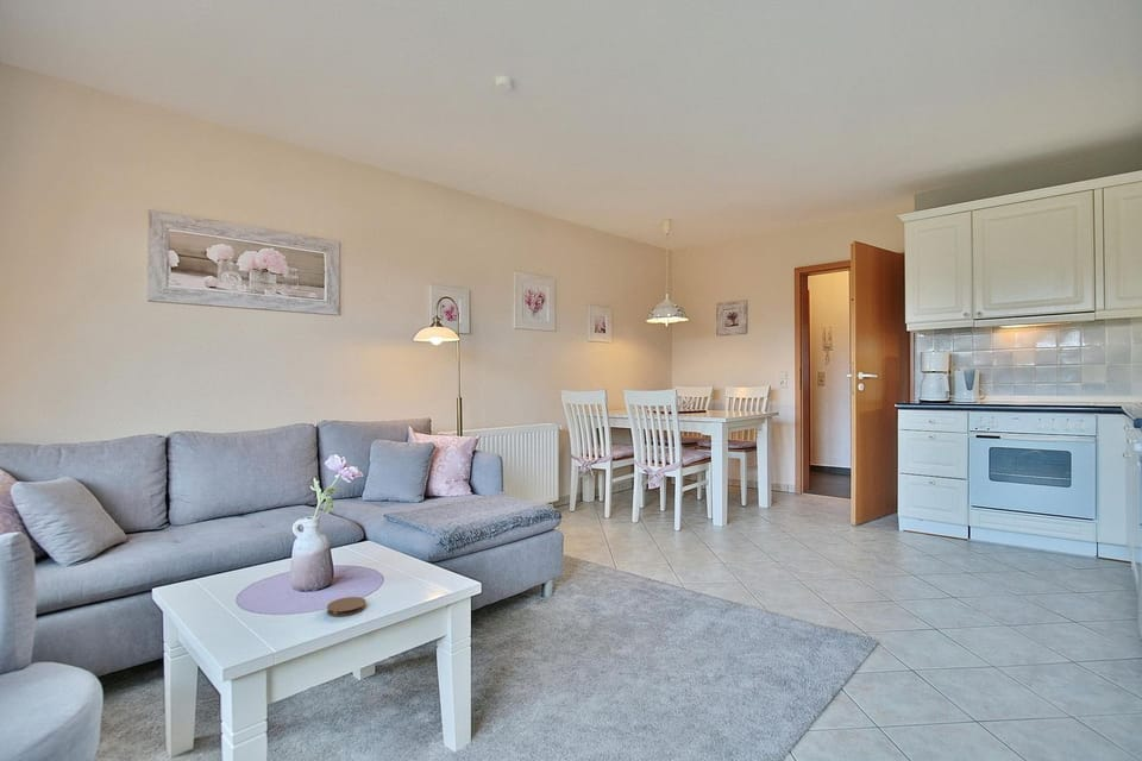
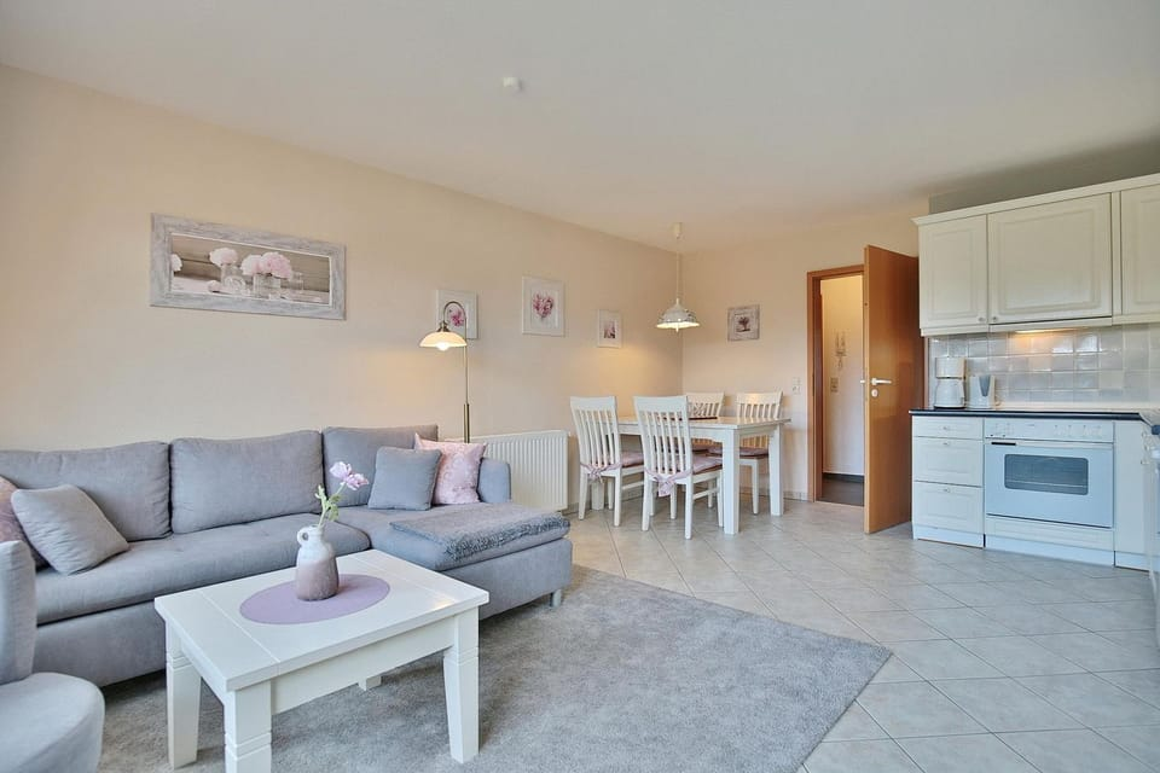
- coaster (346, 605)
